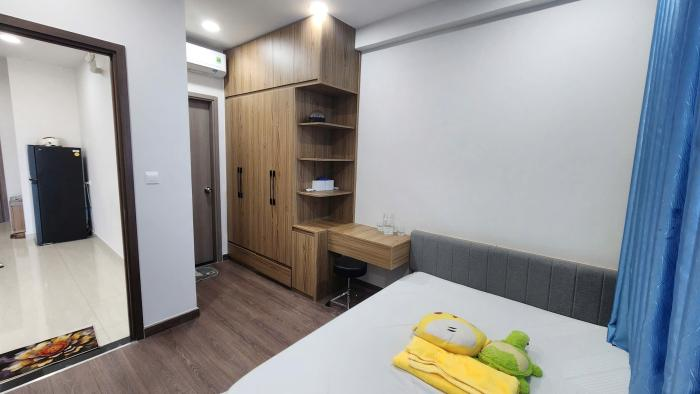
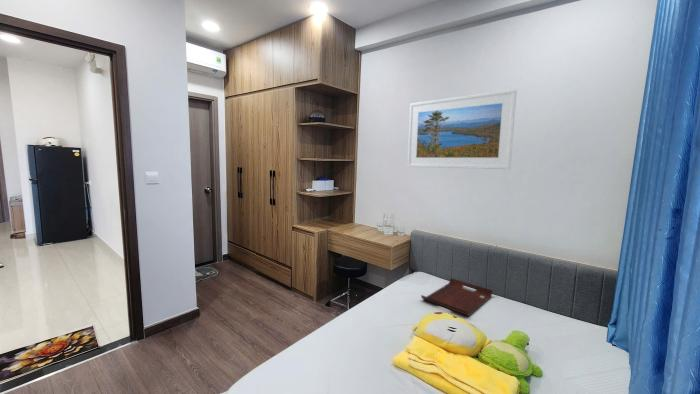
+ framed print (455, 133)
+ serving tray (457, 295)
